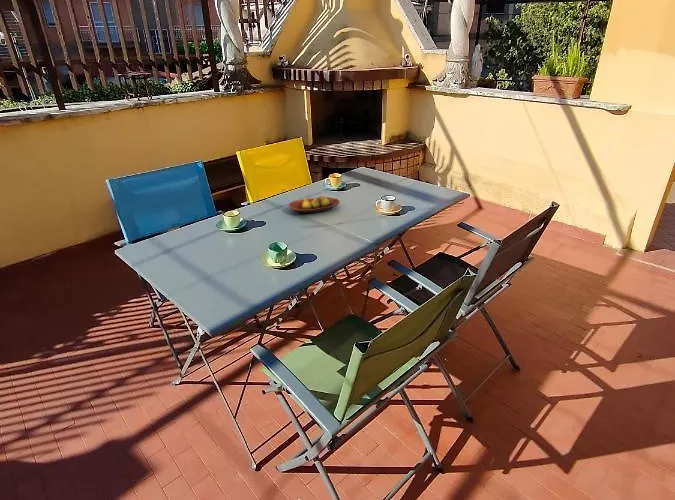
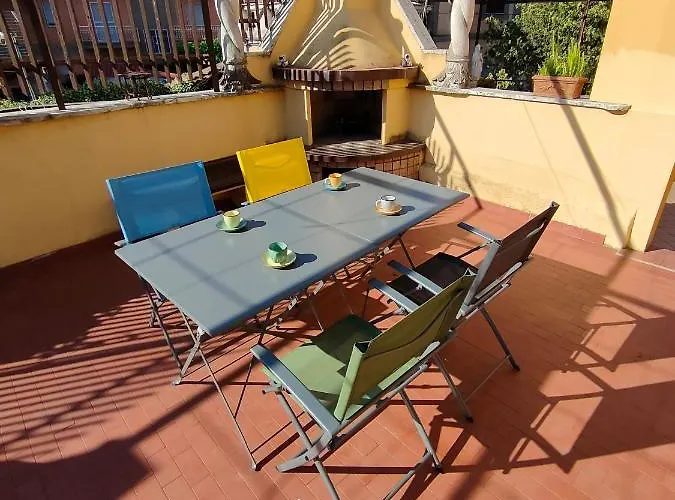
- fruit bowl (314, 203)
